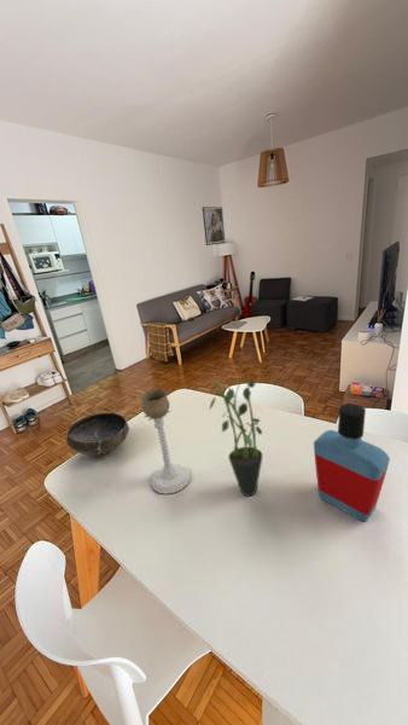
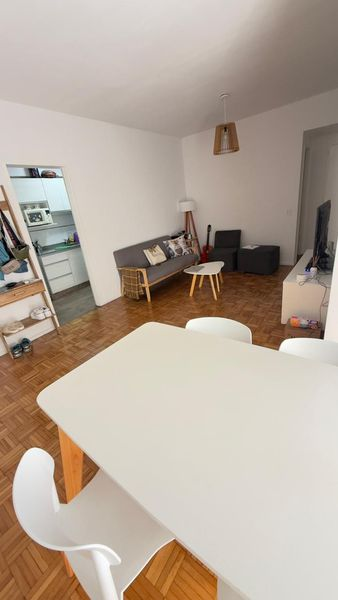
- candle holder (162, 439)
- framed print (214, 226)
- bowl (99, 435)
- potted plant (238, 436)
- bottle (349, 458)
